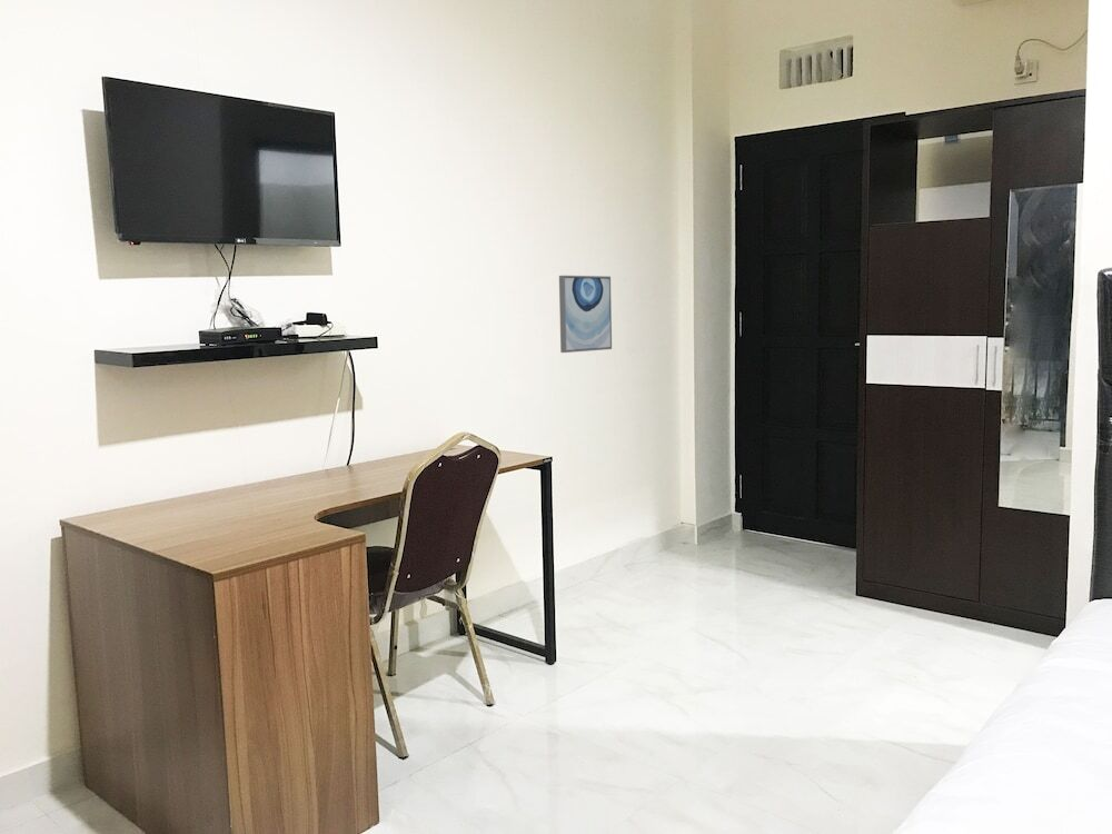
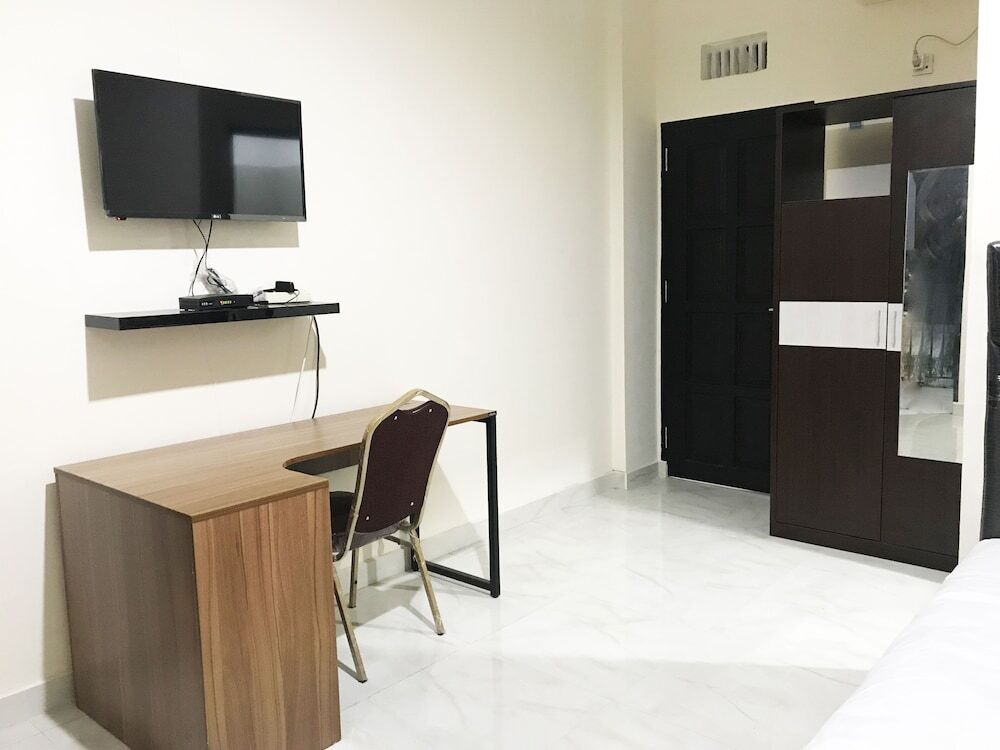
- wall art (586, 314)
